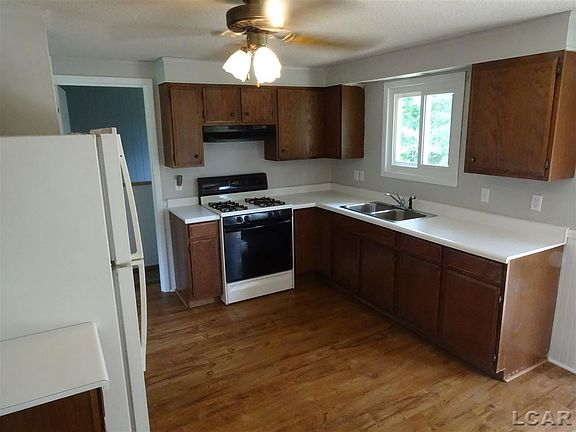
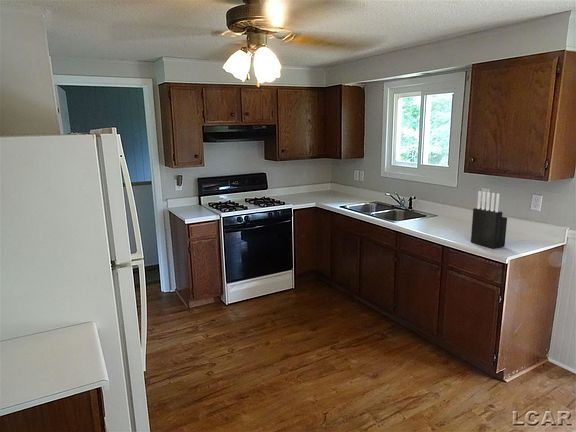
+ knife block (490, 218)
